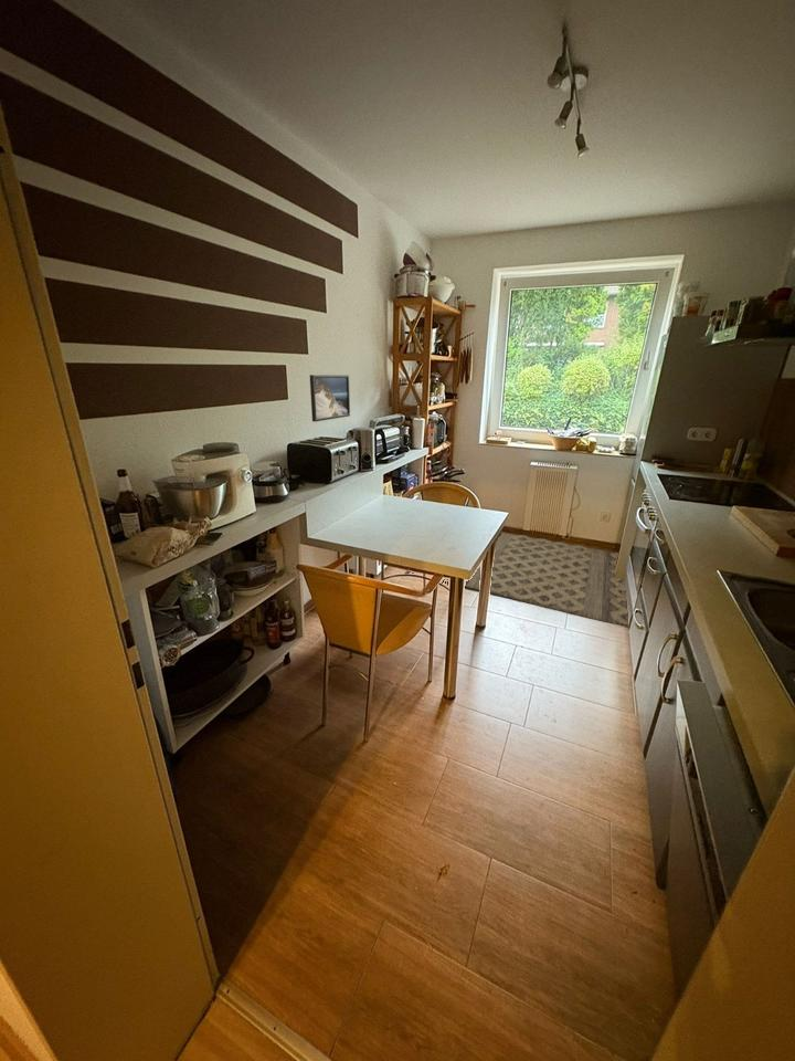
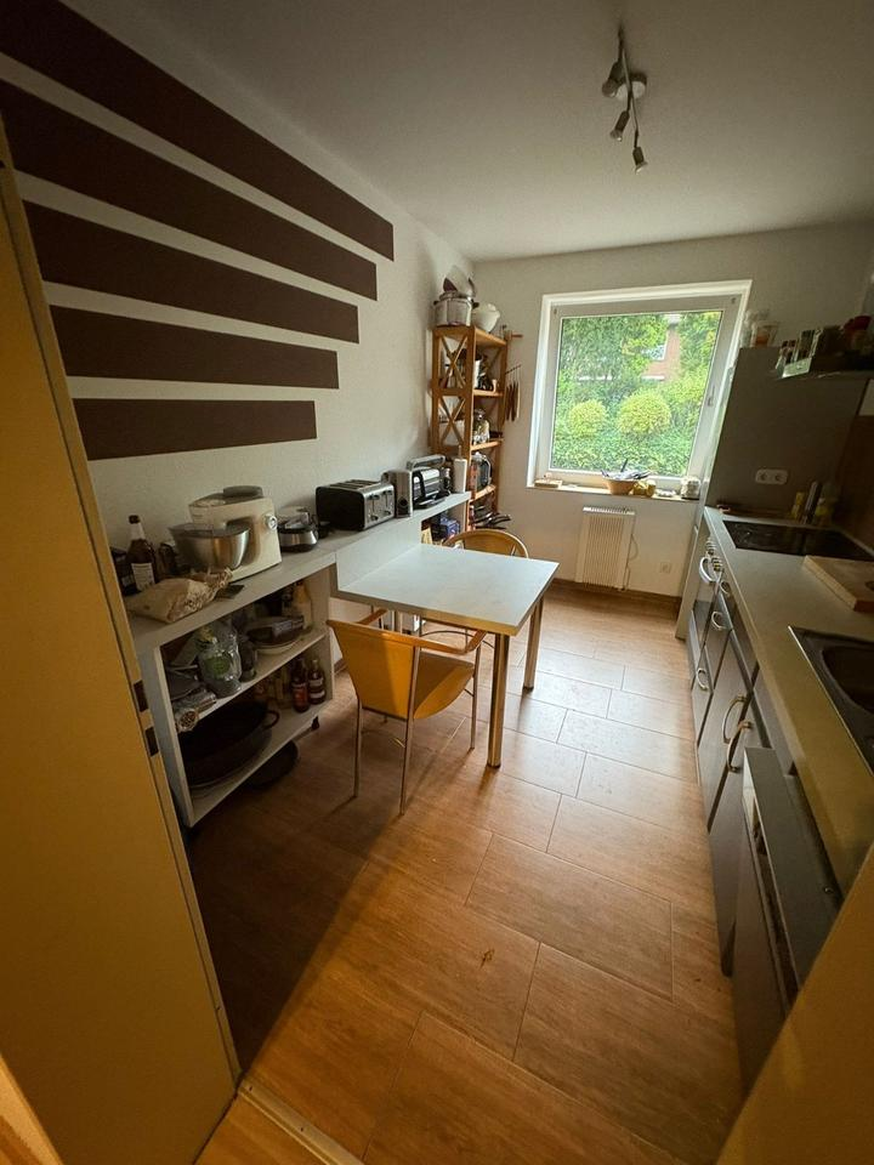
- rug (538, 566)
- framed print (331, 397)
